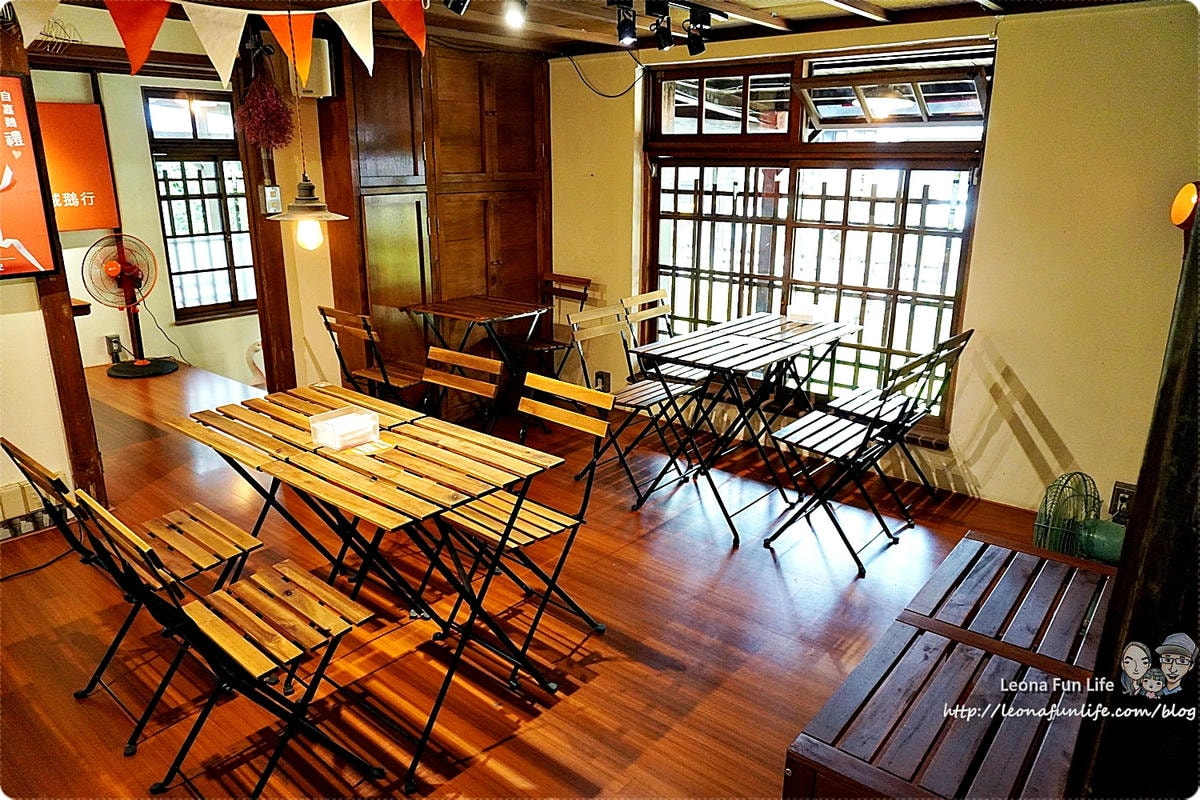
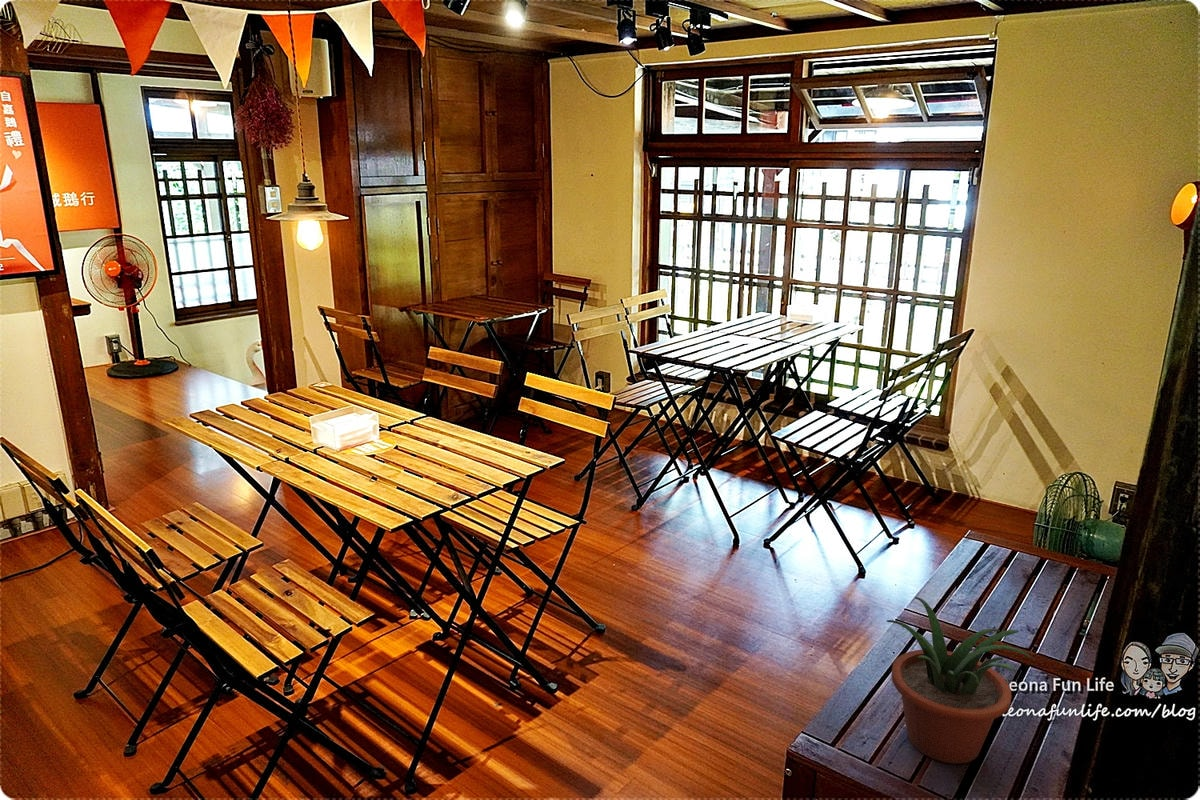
+ potted plant (954, 682)
